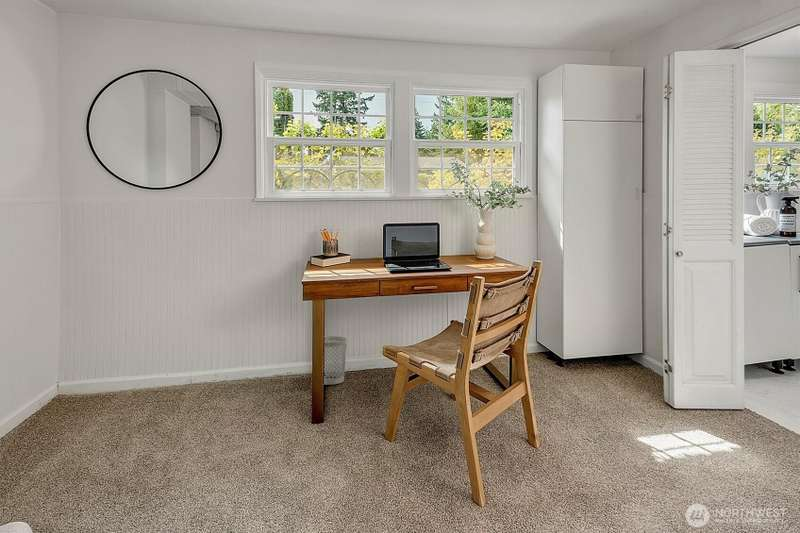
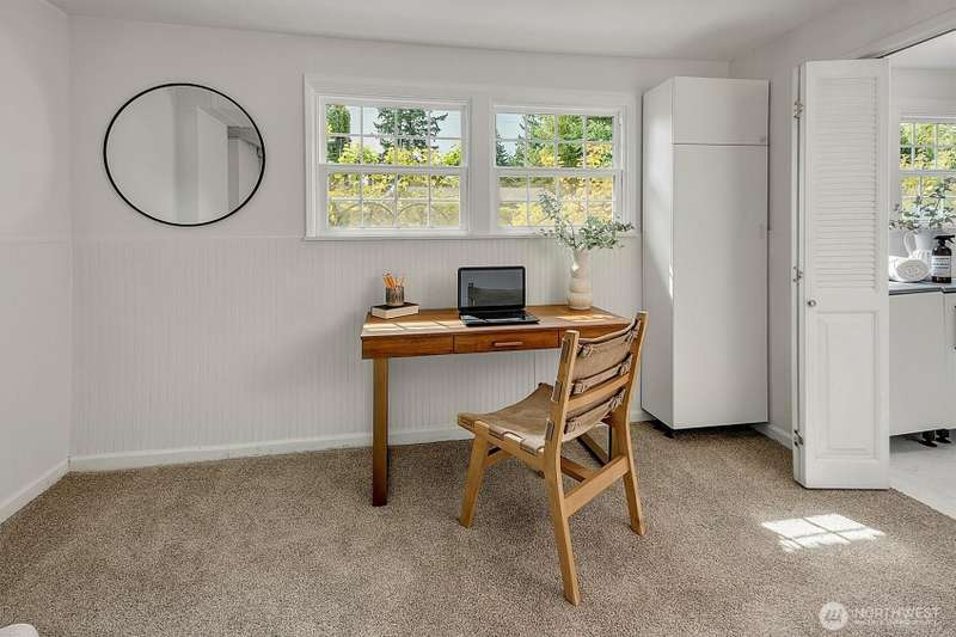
- wastebasket (330, 359)
